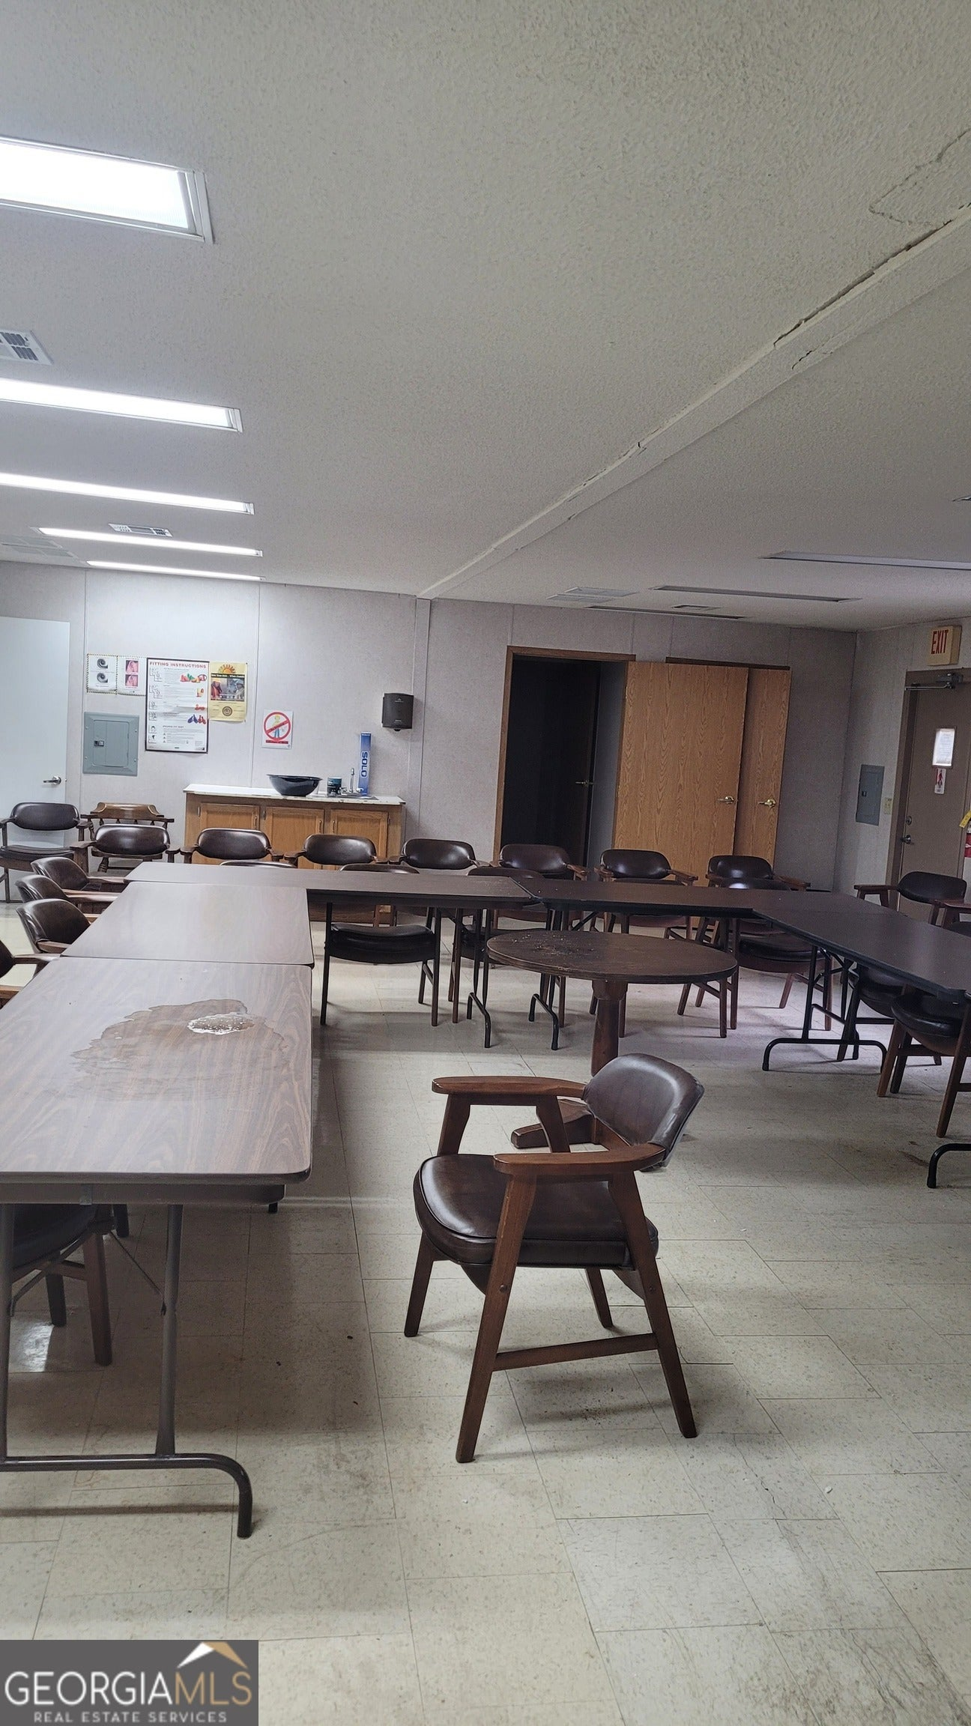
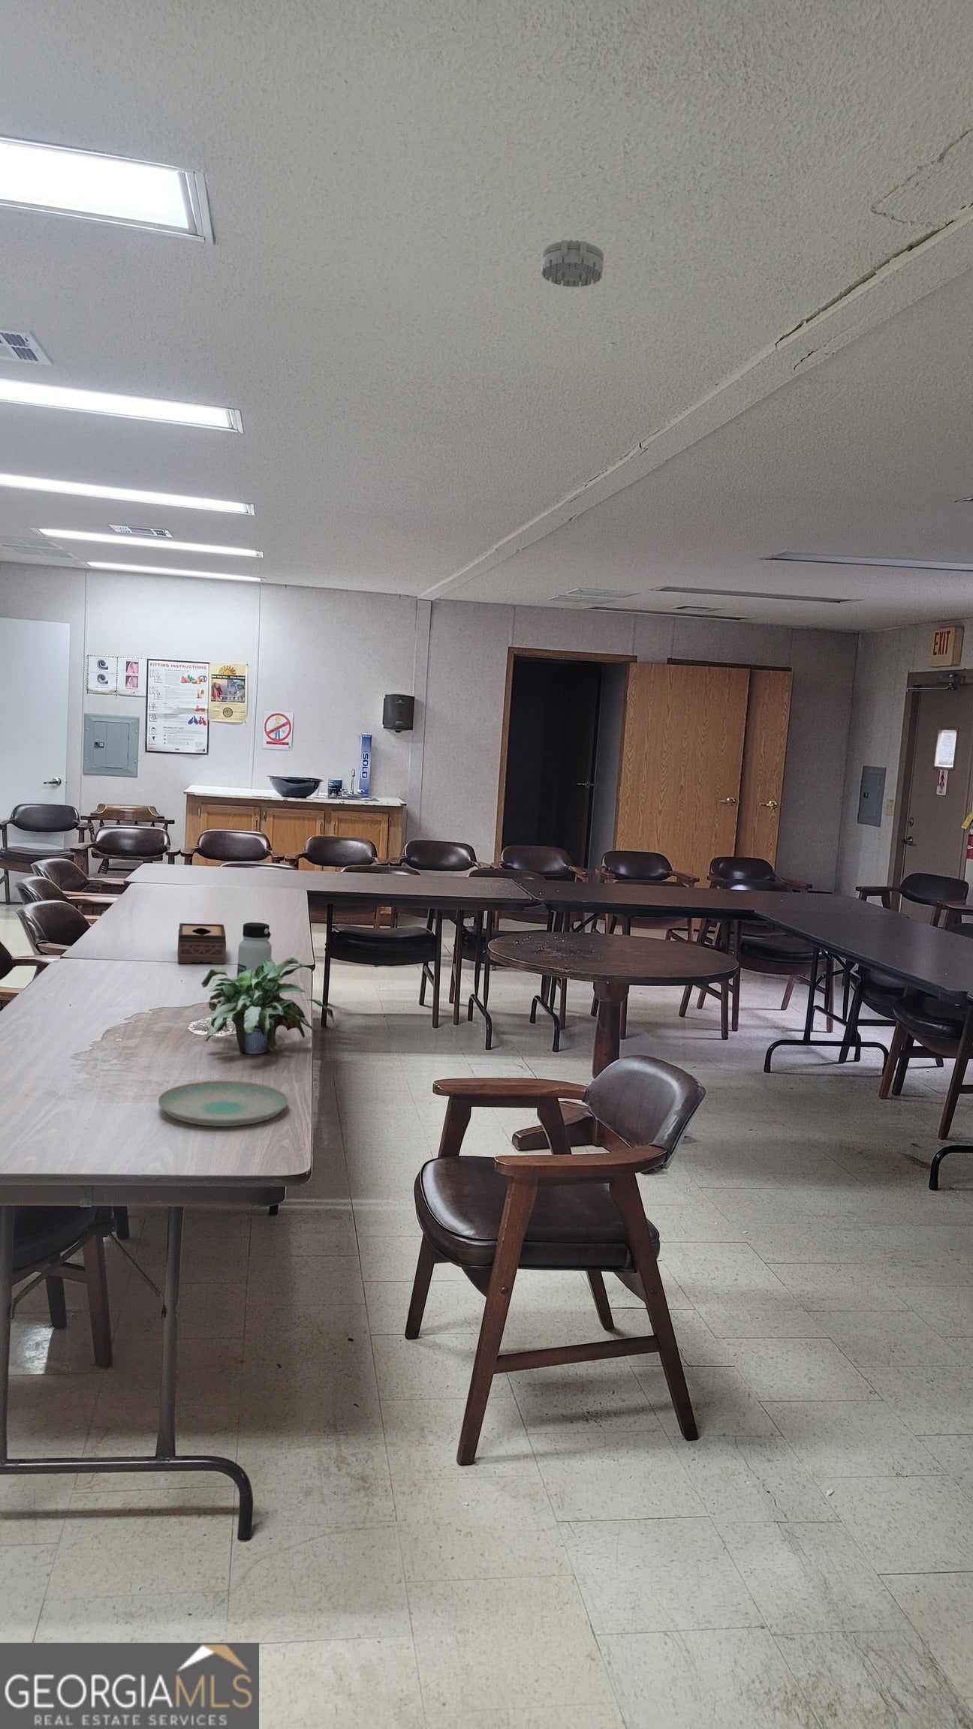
+ tissue box (201, 943)
+ smoke detector (573, 262)
+ plate (223, 1104)
+ water bottle (254, 967)
+ potted plant (260, 1002)
